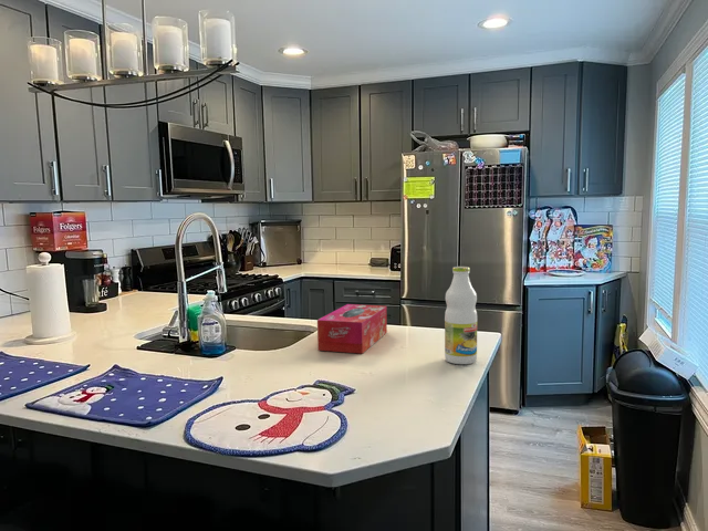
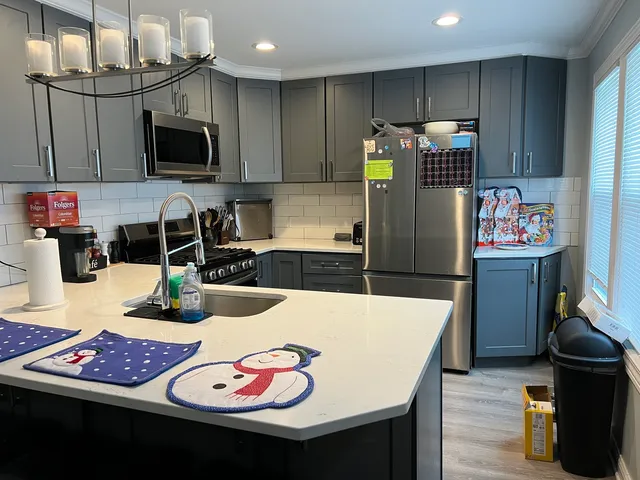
- tissue box (354, 326)
- bottle (460, 314)
